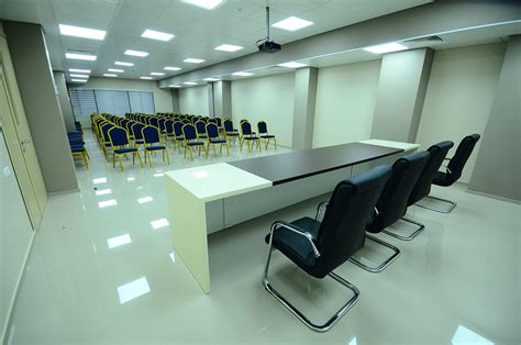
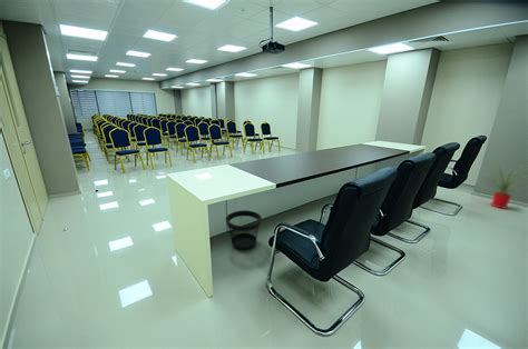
+ house plant (505, 186)
+ wastebasket (243, 230)
